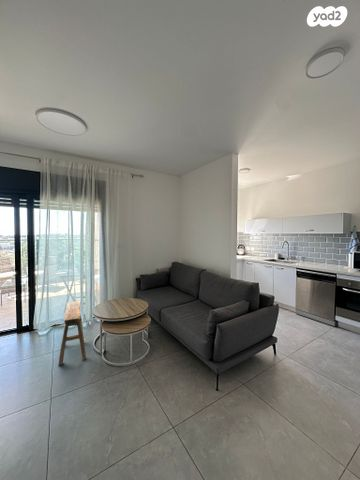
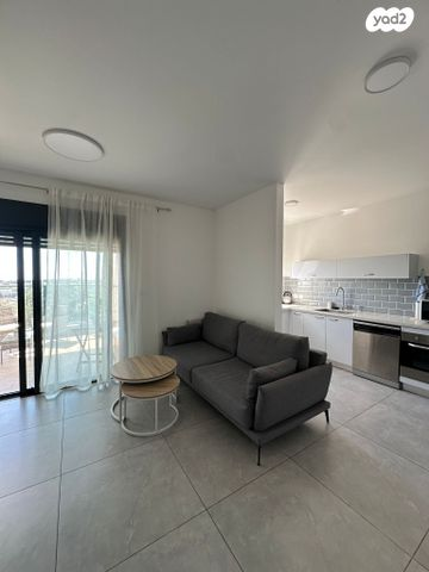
- stool (73, 335)
